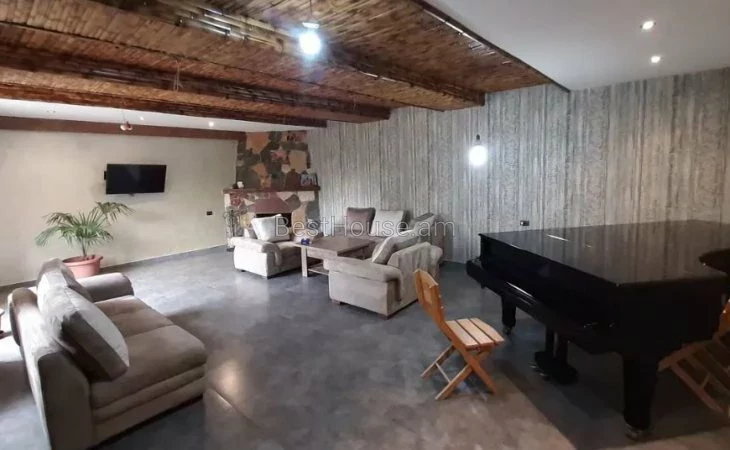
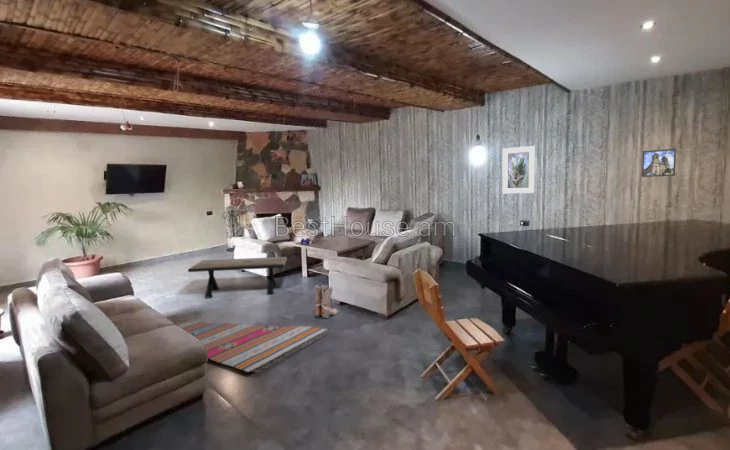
+ rug (231, 331)
+ boots (326, 299)
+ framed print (518, 170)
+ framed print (658, 163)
+ coffee table (241, 269)
